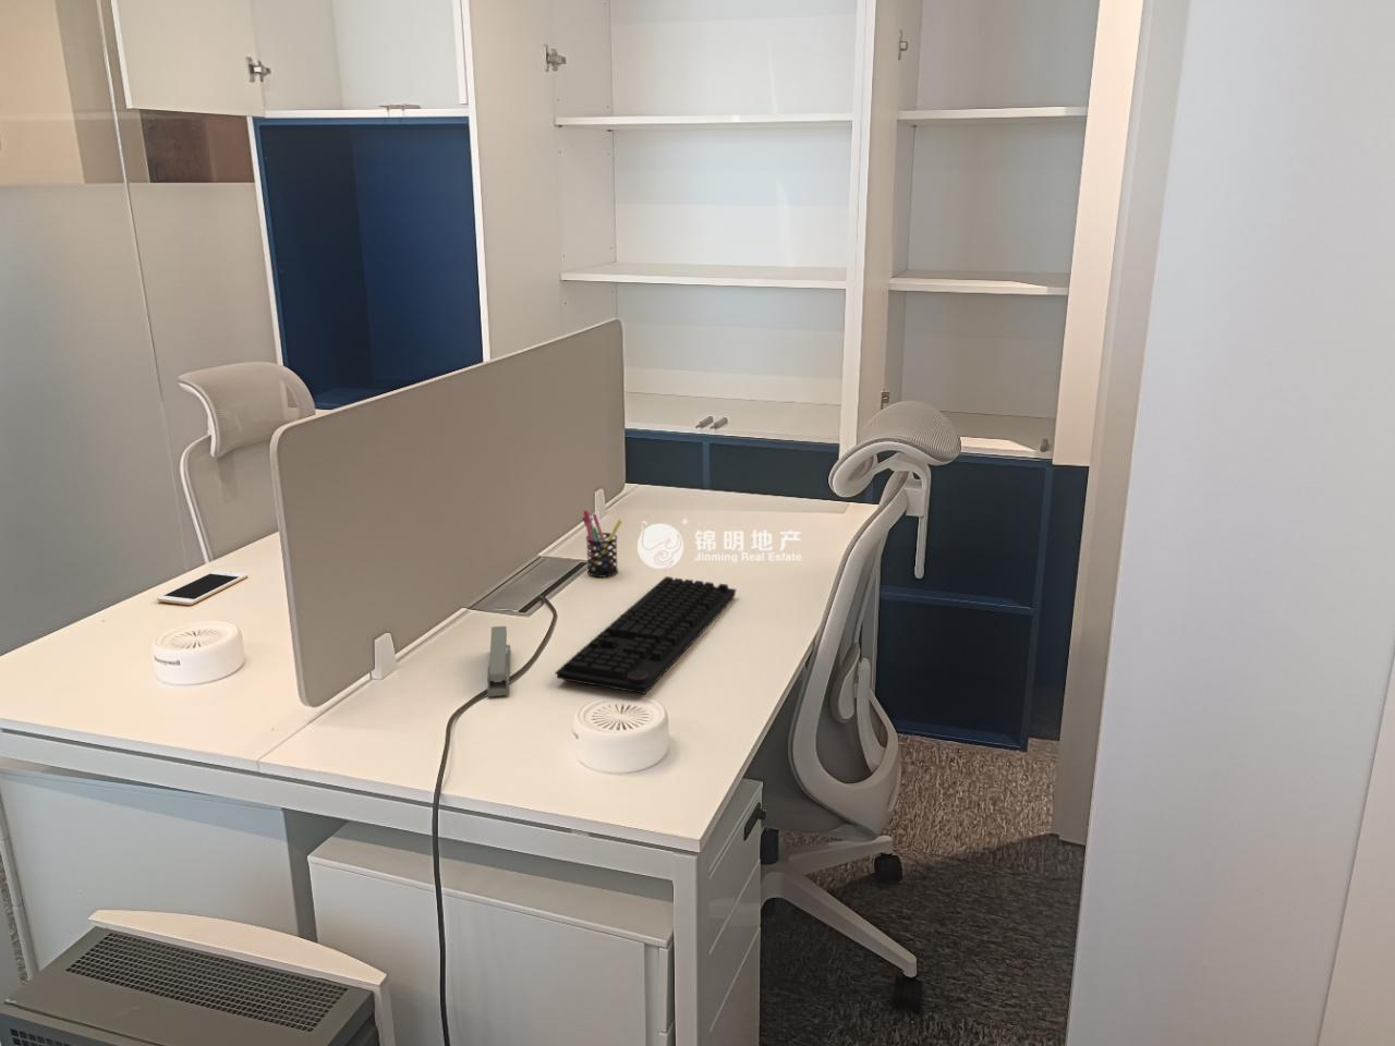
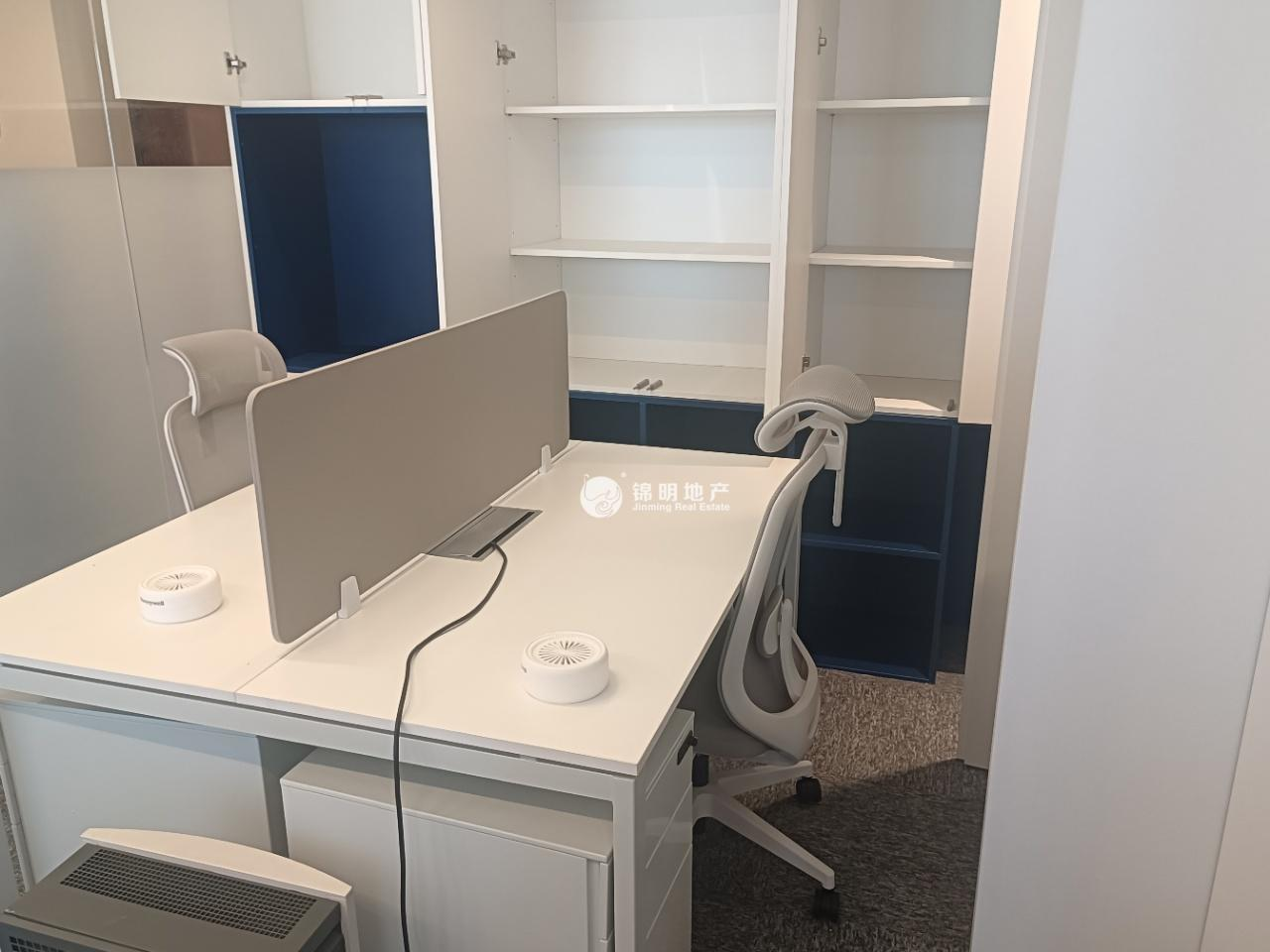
- stapler (498, 657)
- keyboard (654, 627)
- pen holder (599, 543)
- cell phone (204, 587)
